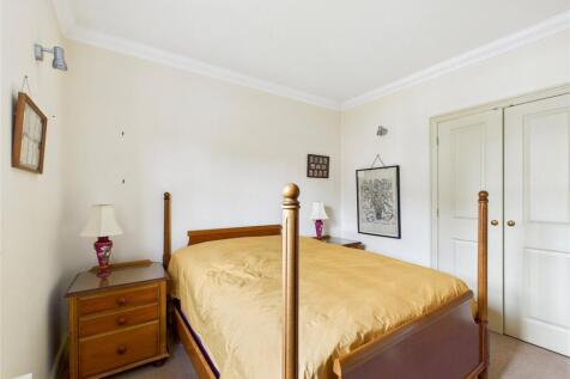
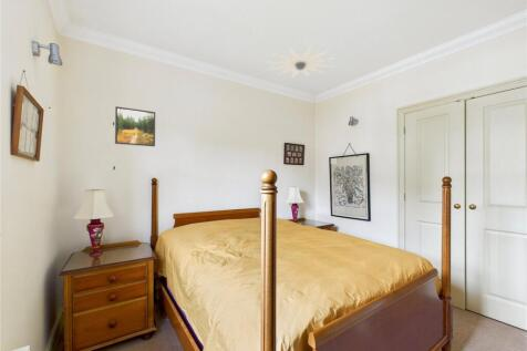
+ ceiling light (300, 63)
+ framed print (135, 127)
